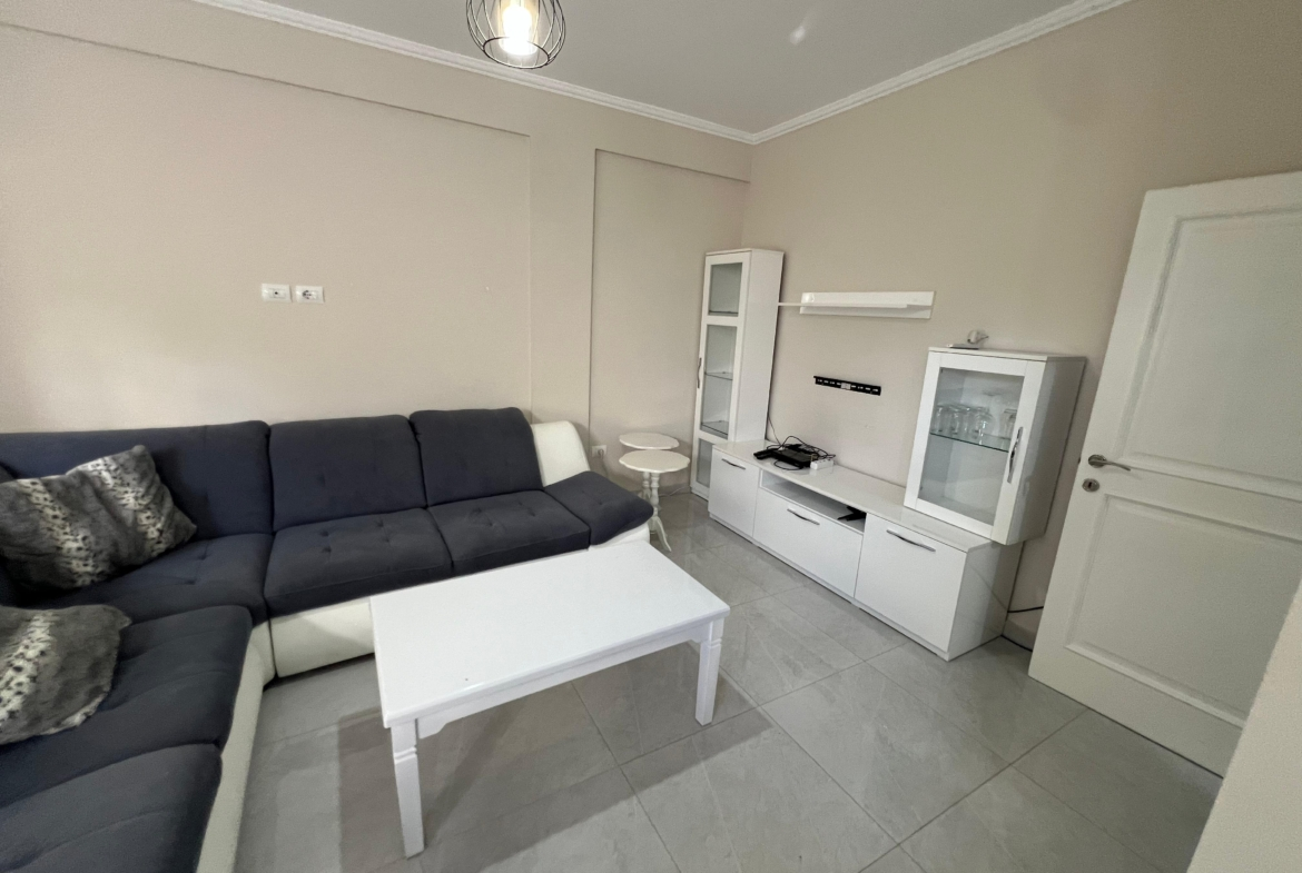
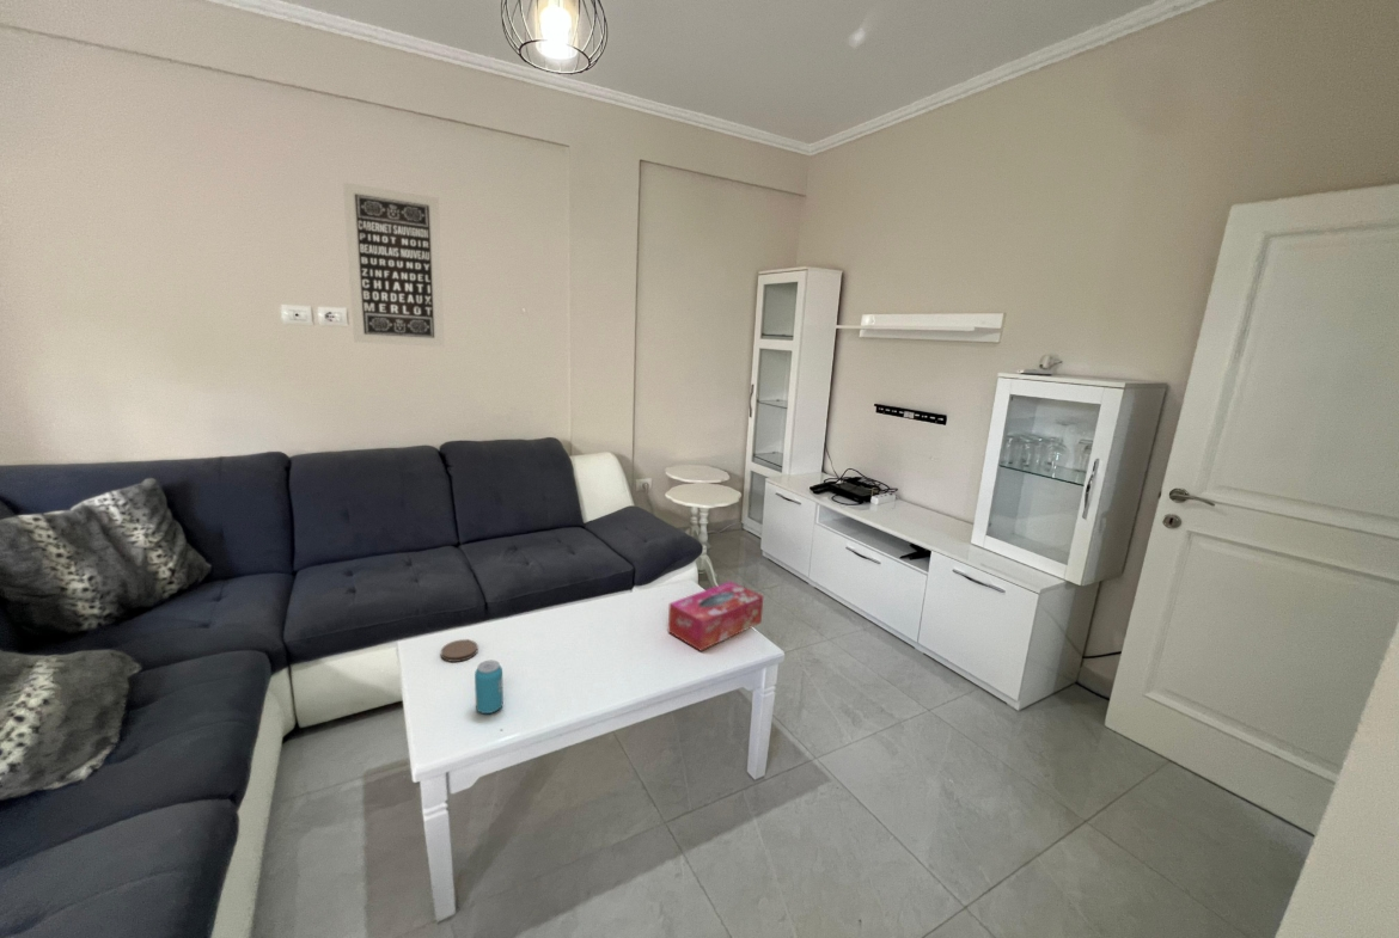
+ tissue box (716, 613)
+ beverage can (489, 687)
+ coaster (459, 650)
+ wall art (396, 269)
